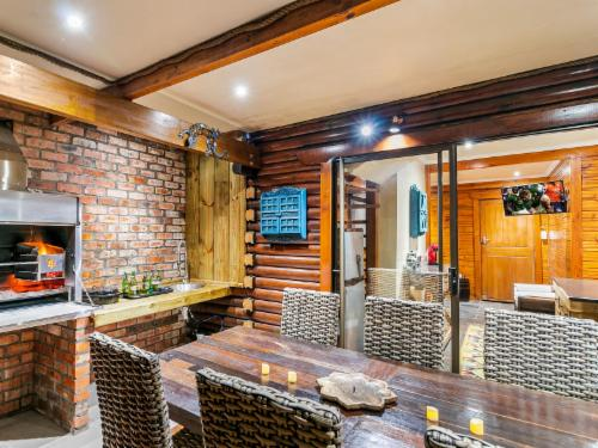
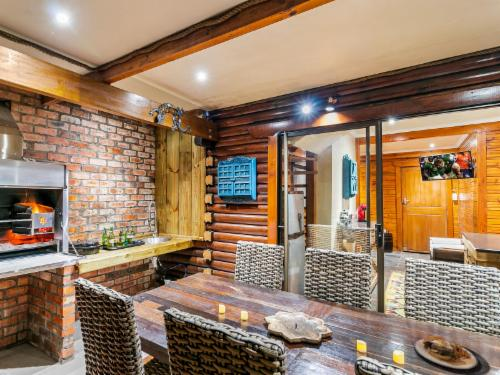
+ plate (449, 347)
